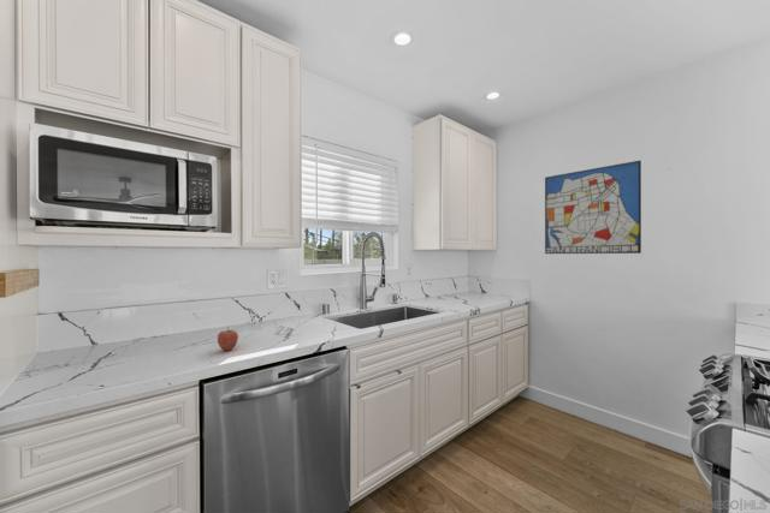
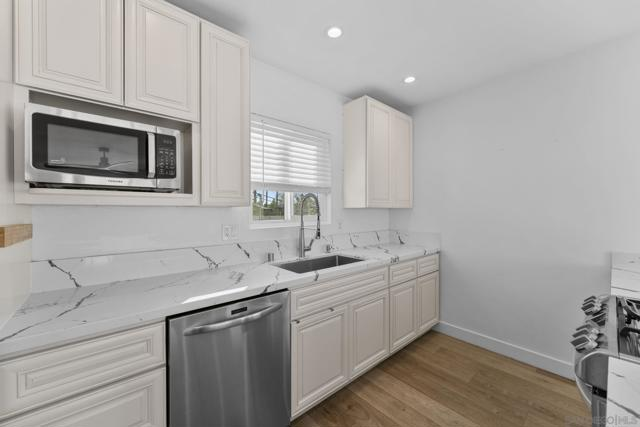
- wall art (588, 211)
- fruit (227, 338)
